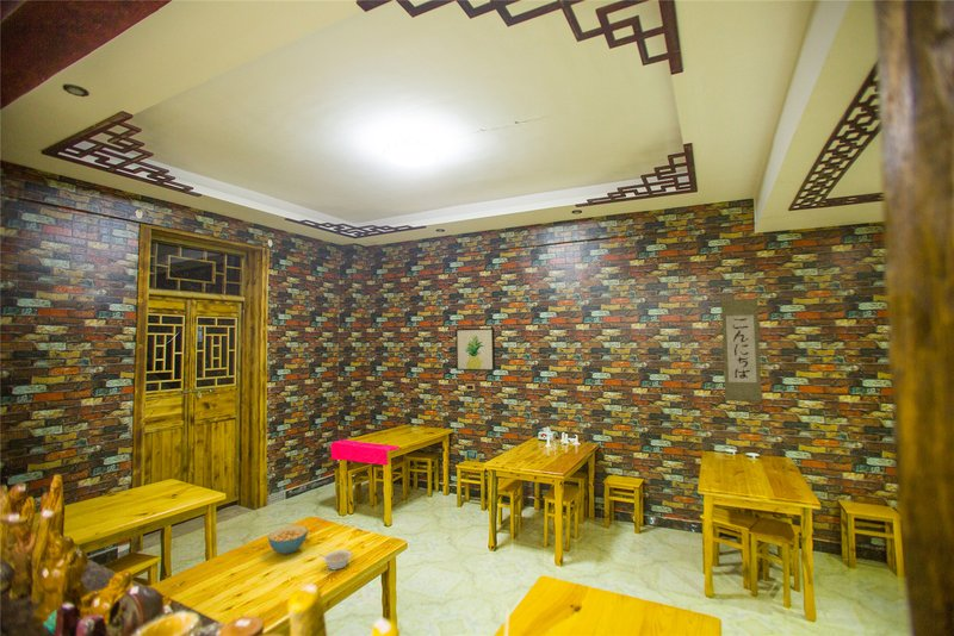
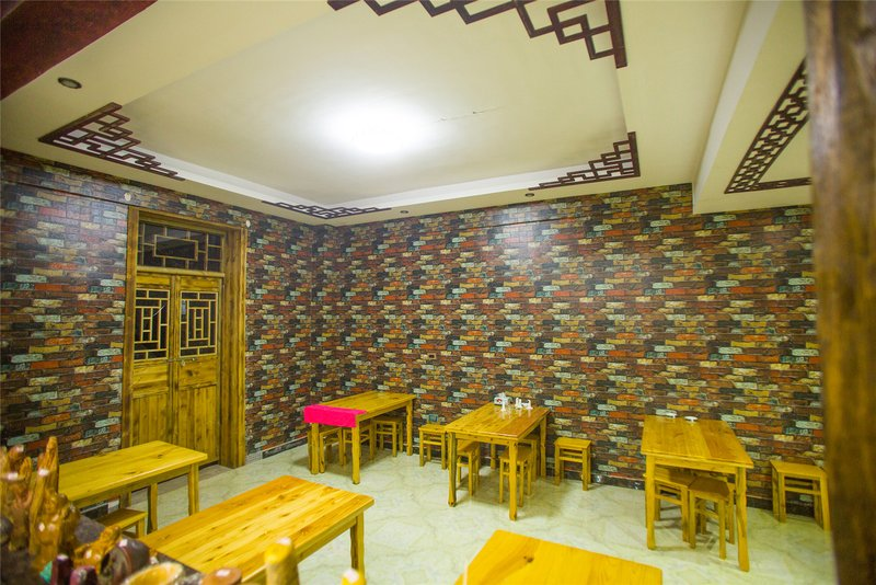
- wall scroll (741, 348)
- legume (336, 560)
- wall art (475, 349)
- cereal bowl (287, 542)
